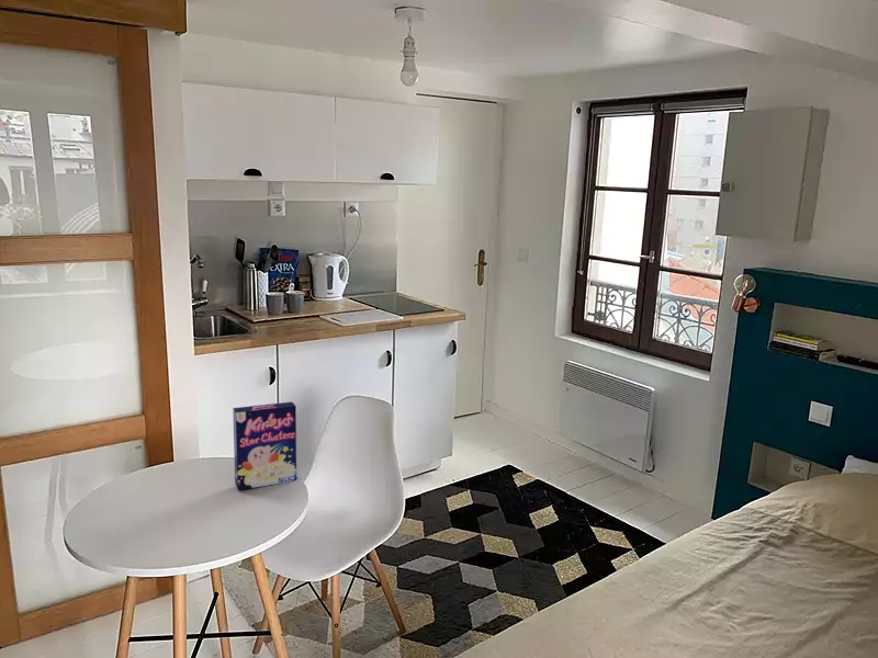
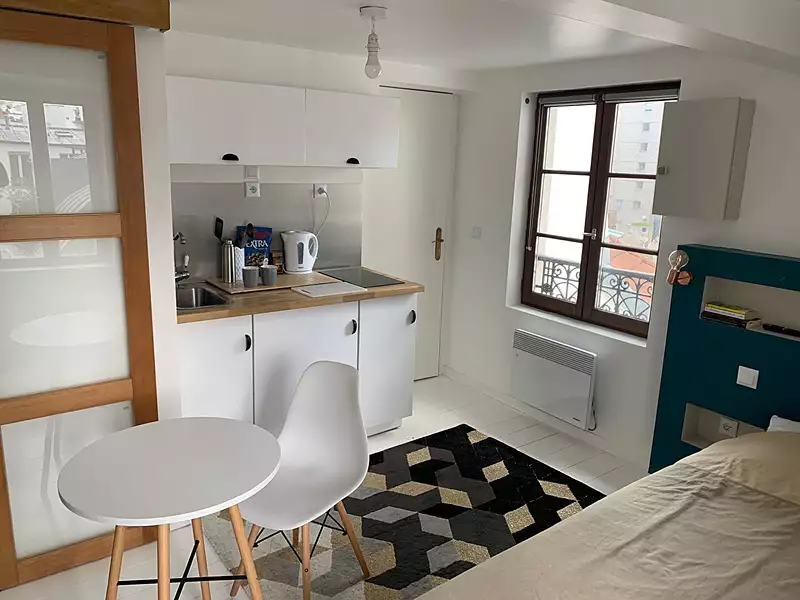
- cereal box (264, 444)
